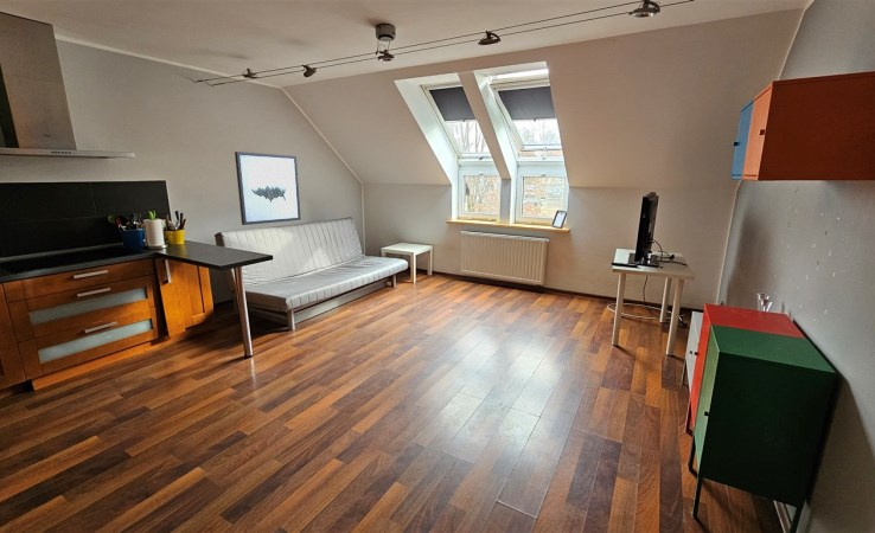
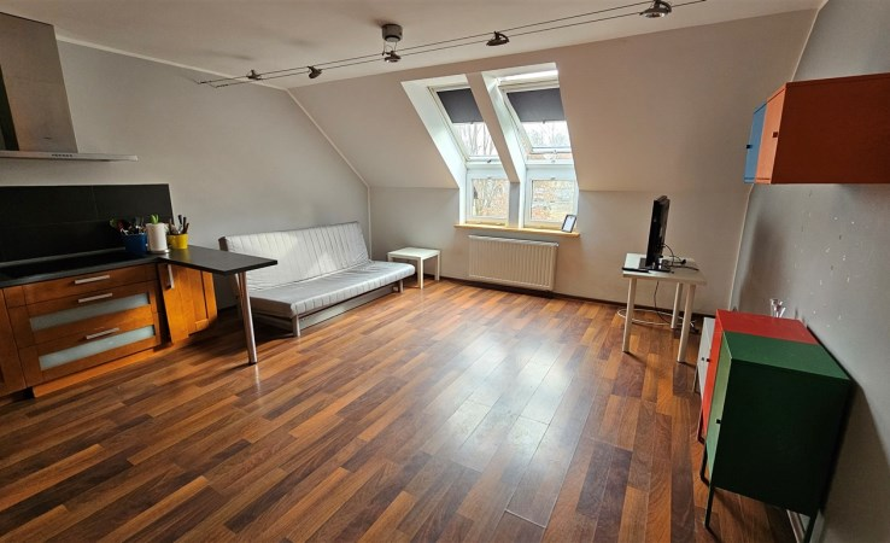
- wall art (270, 188)
